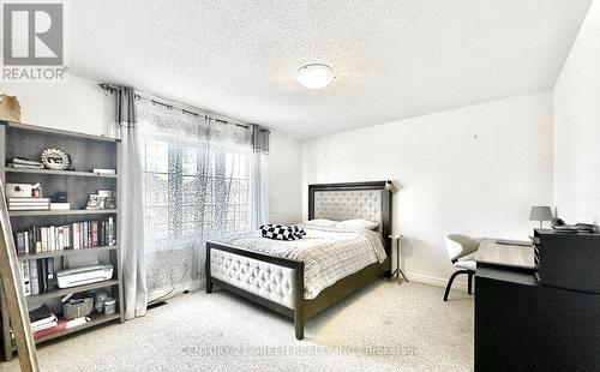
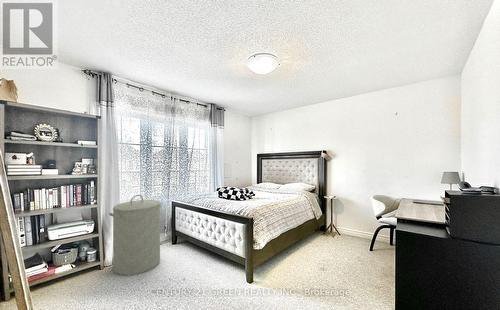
+ laundry hamper (137, 229)
